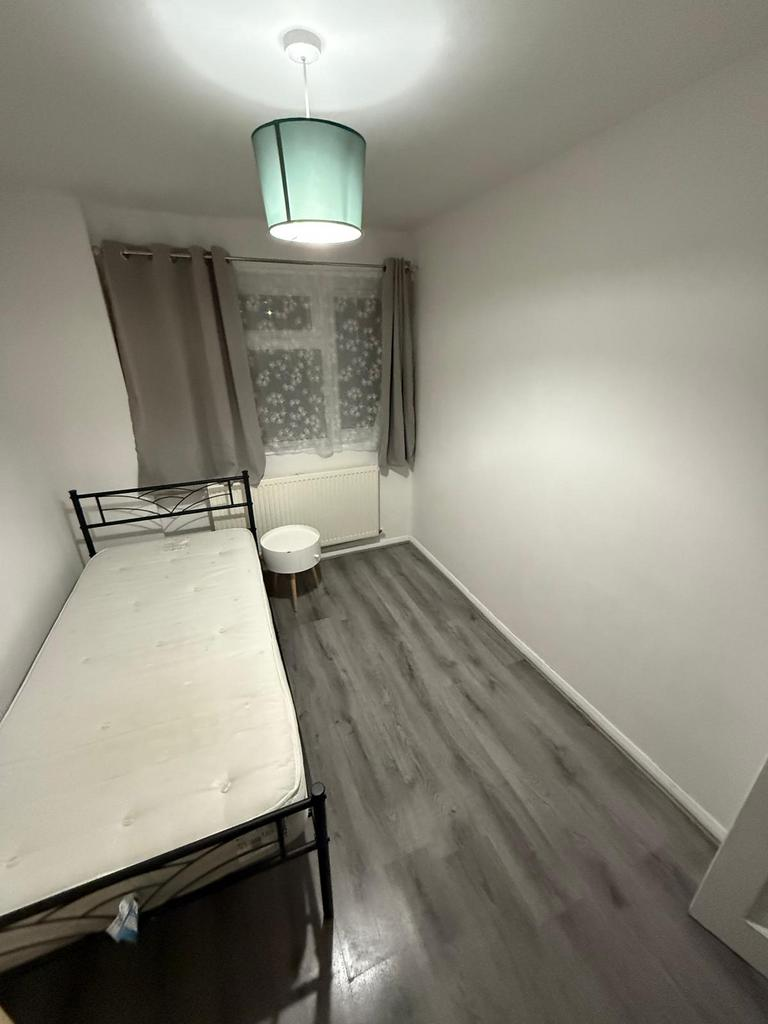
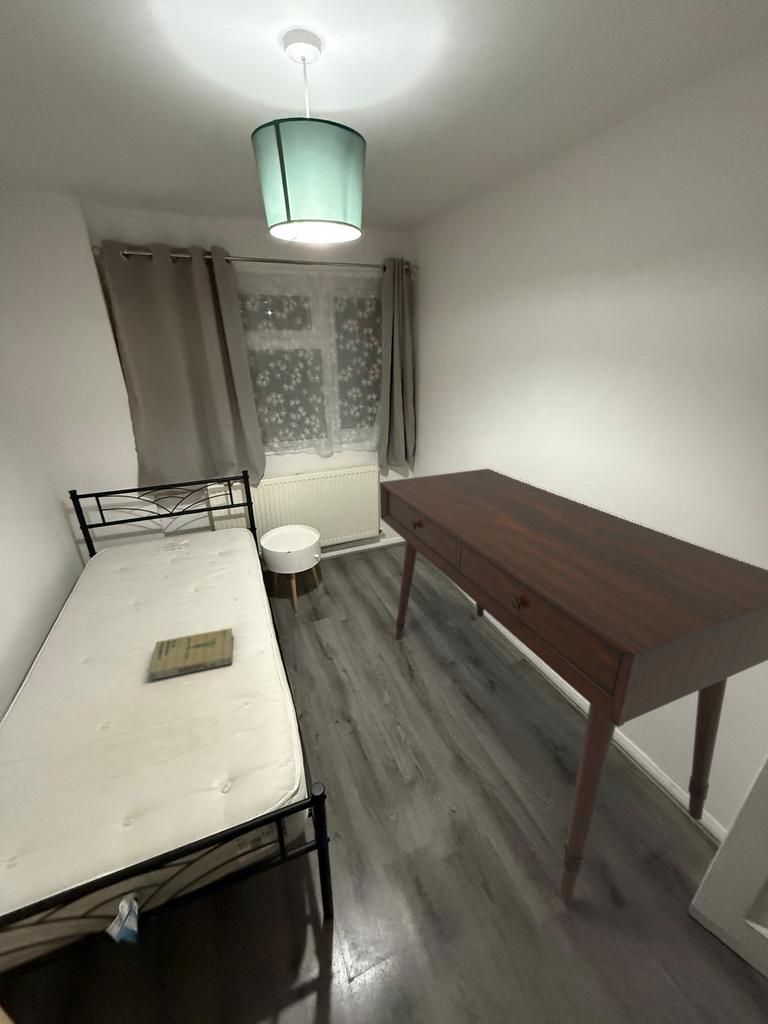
+ desk (516, 621)
+ book (193, 652)
